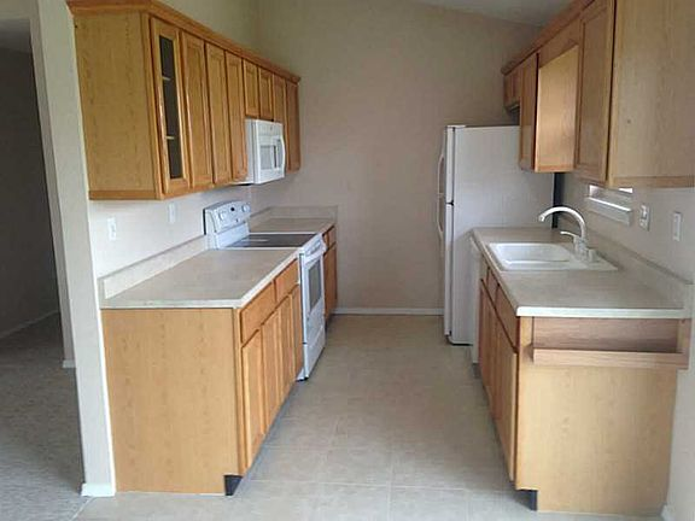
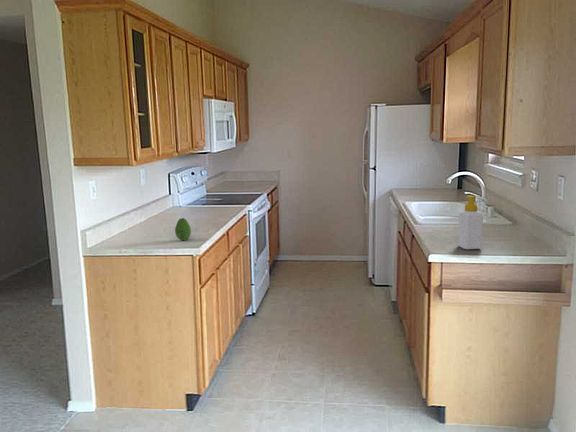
+ fruit (182, 229)
+ soap bottle (470, 222)
